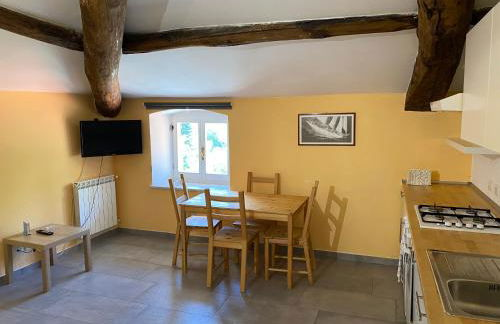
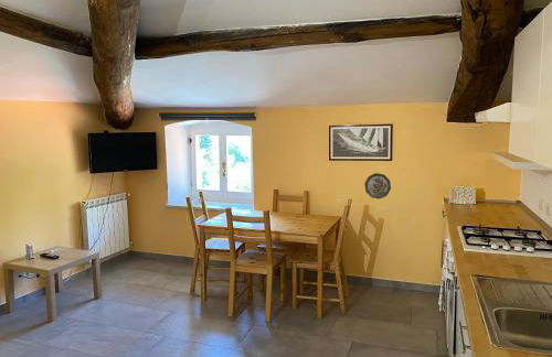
+ decorative plate (378, 185)
